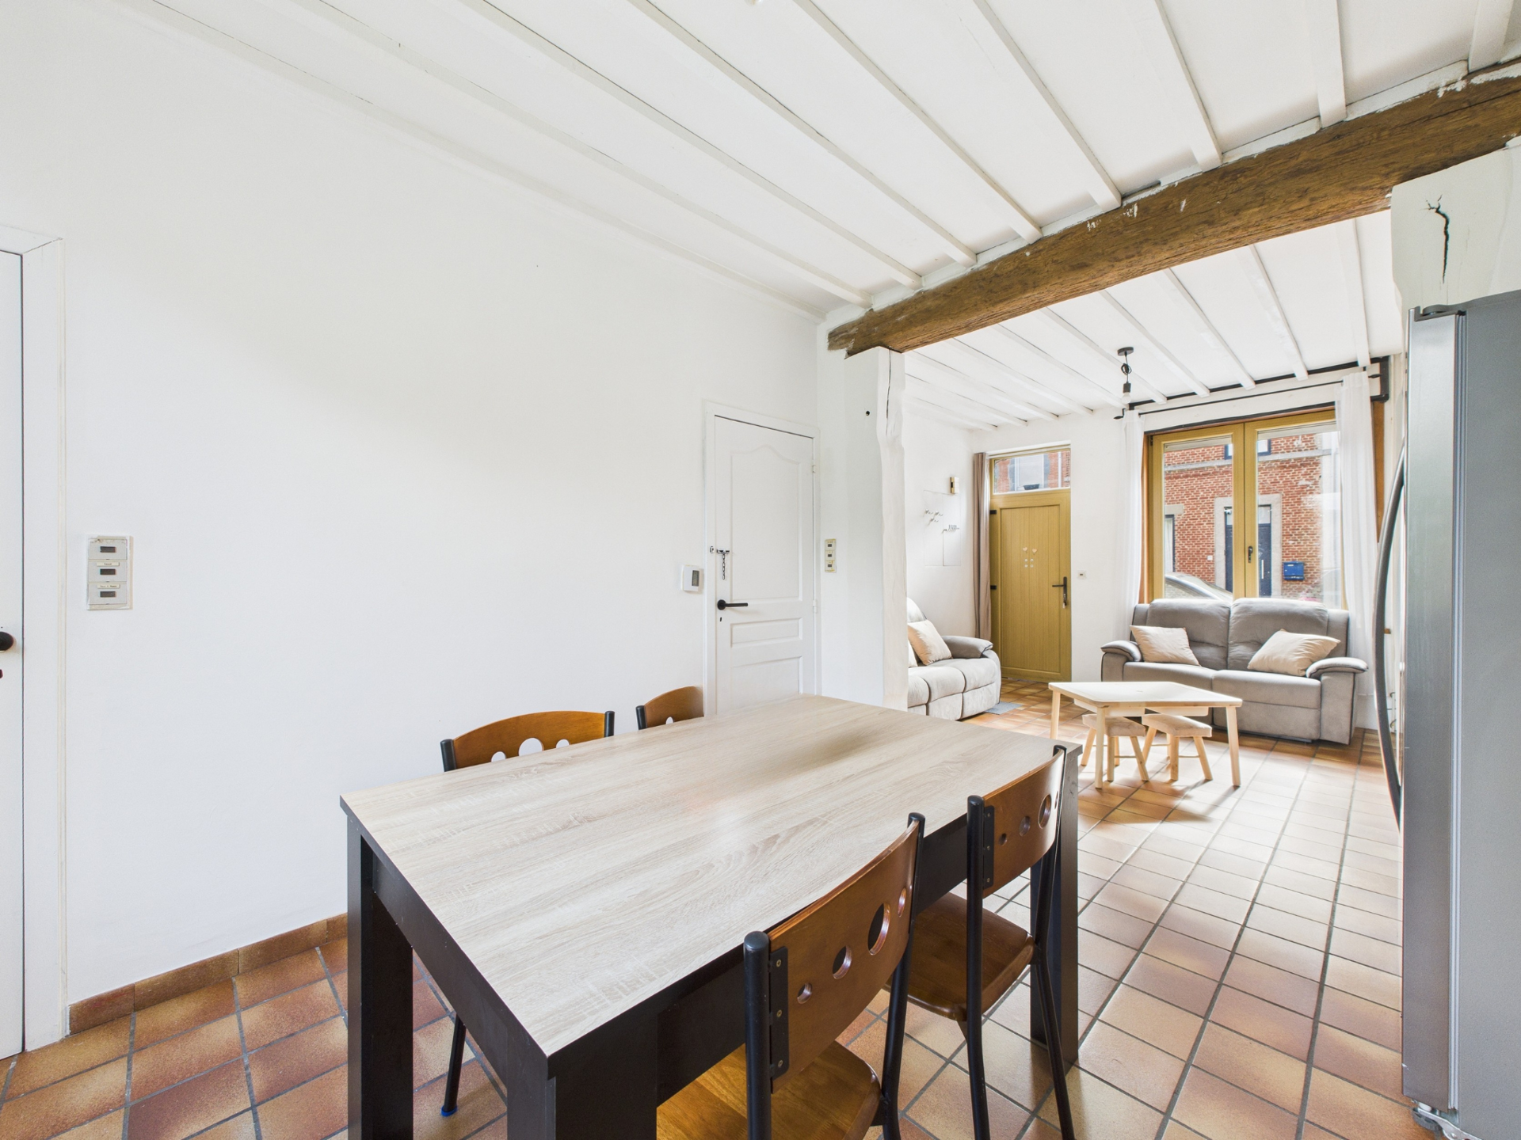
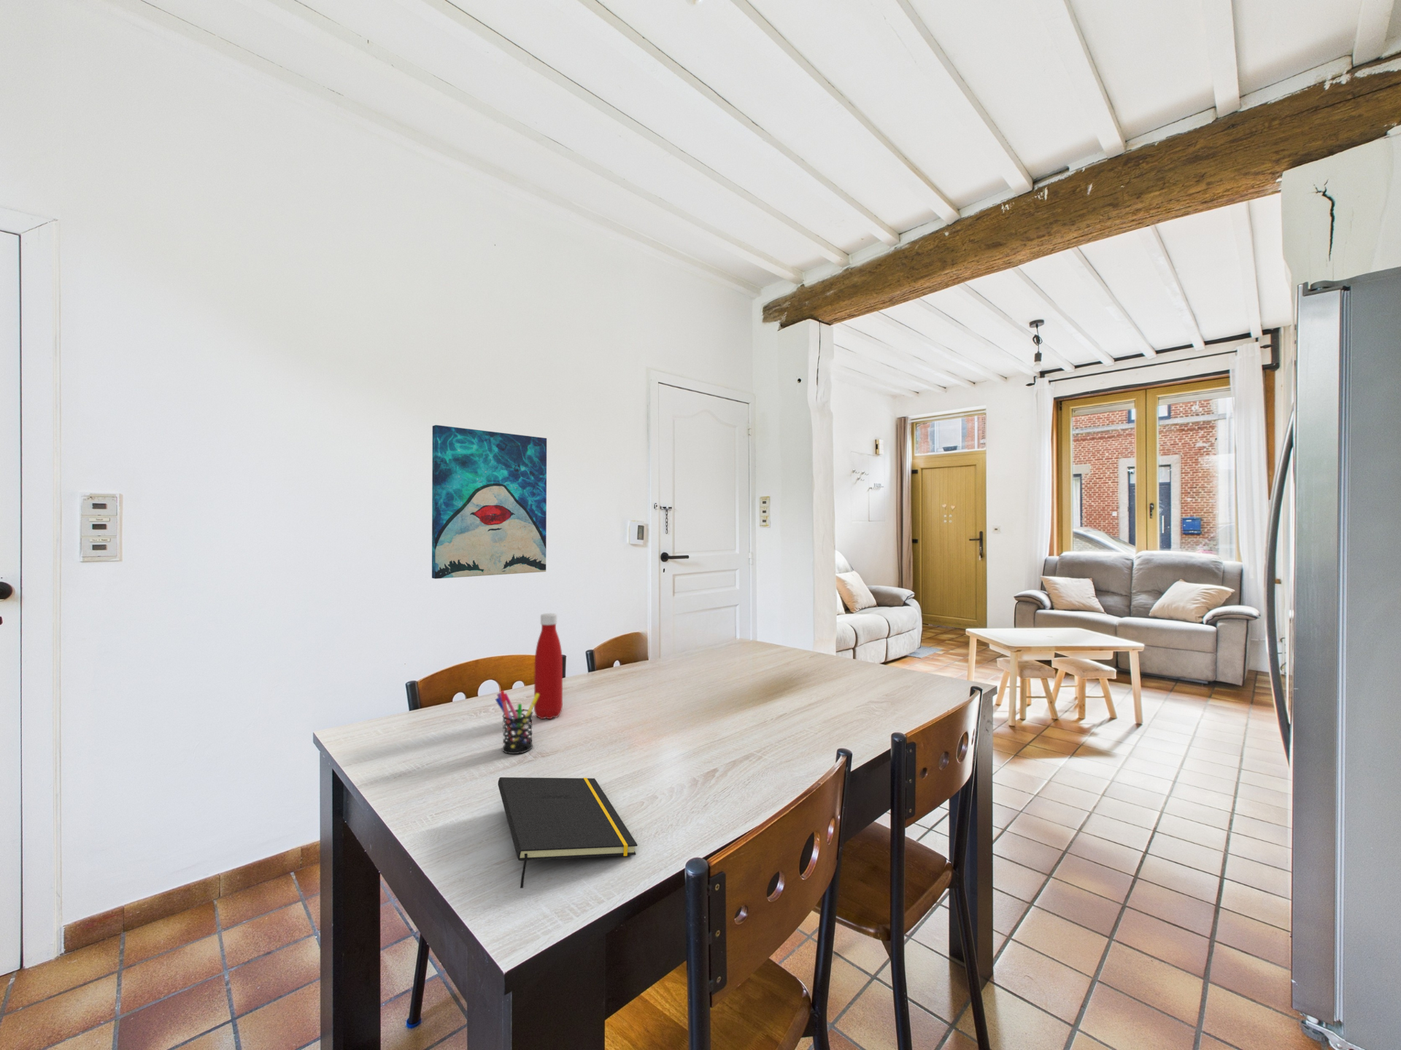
+ notepad (562, 813)
+ pen holder (516, 720)
+ wall art (492, 503)
+ bottle (548, 664)
